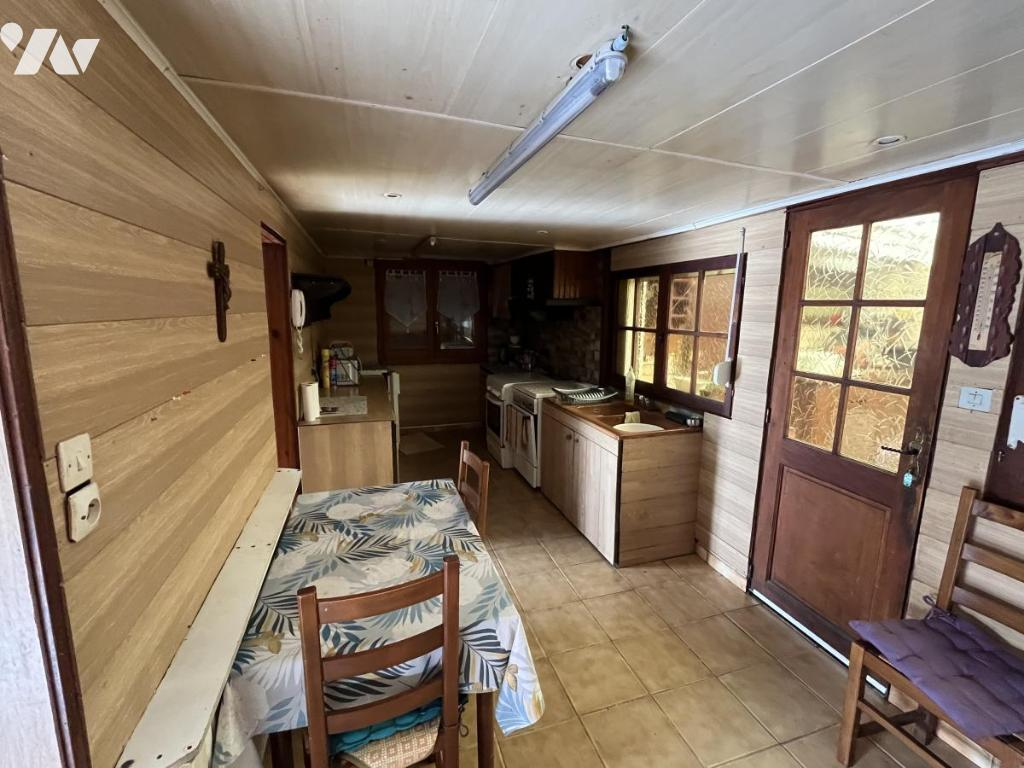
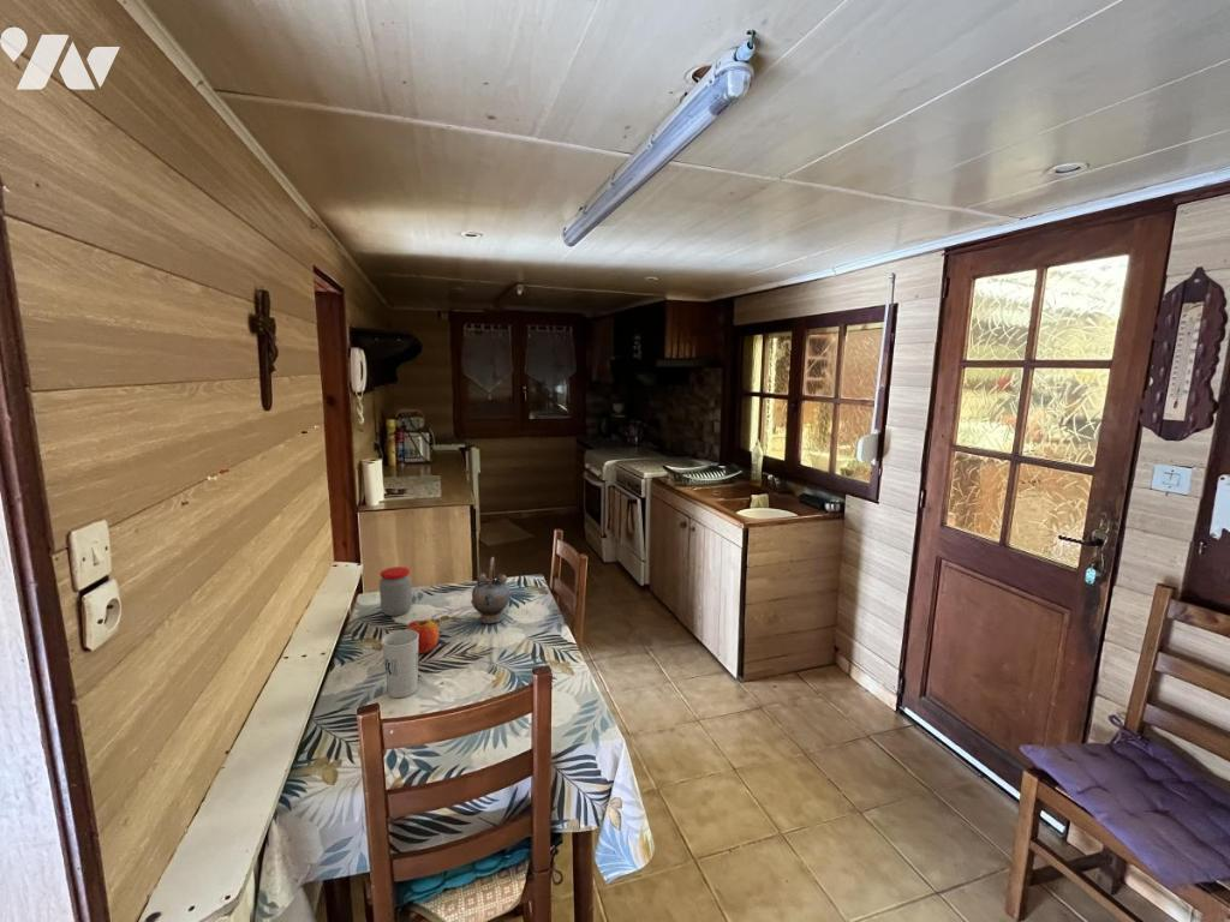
+ teapot (489, 589)
+ cup (401, 664)
+ fruit (420, 634)
+ jar (395, 591)
